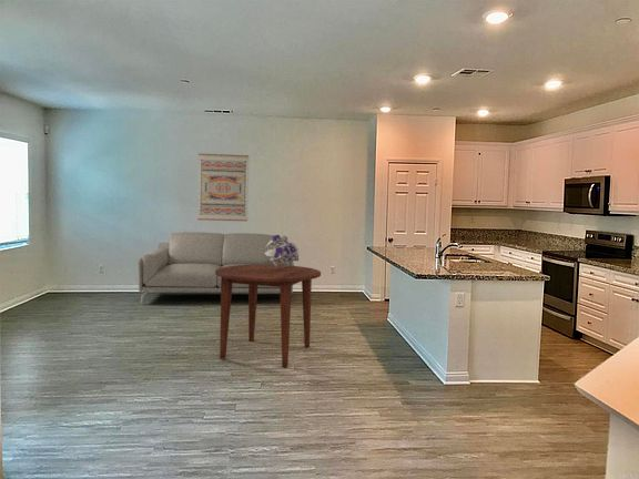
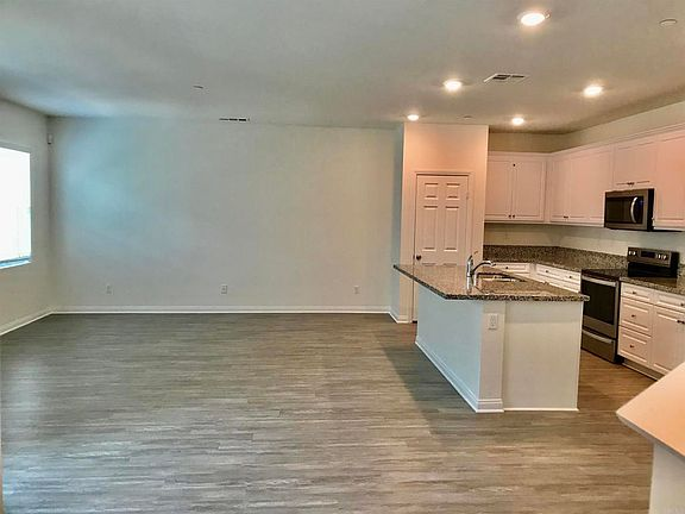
- dining table (255, 312)
- bouquet (278, 252)
- wall art (223, 187)
- sofa (220, 265)
